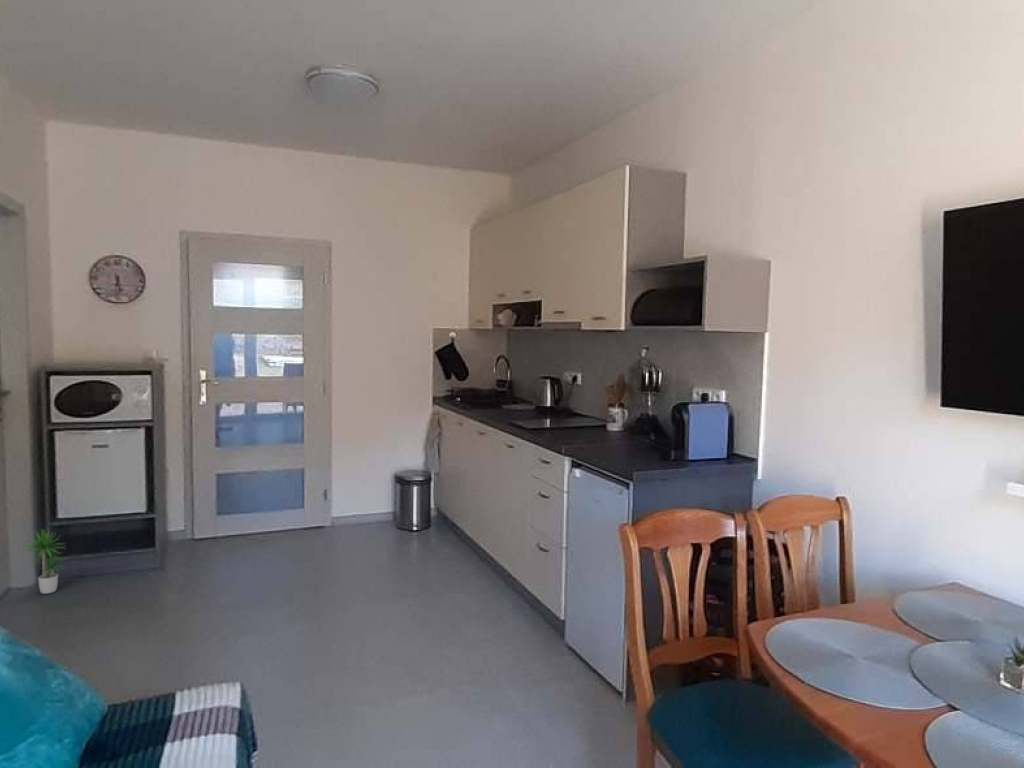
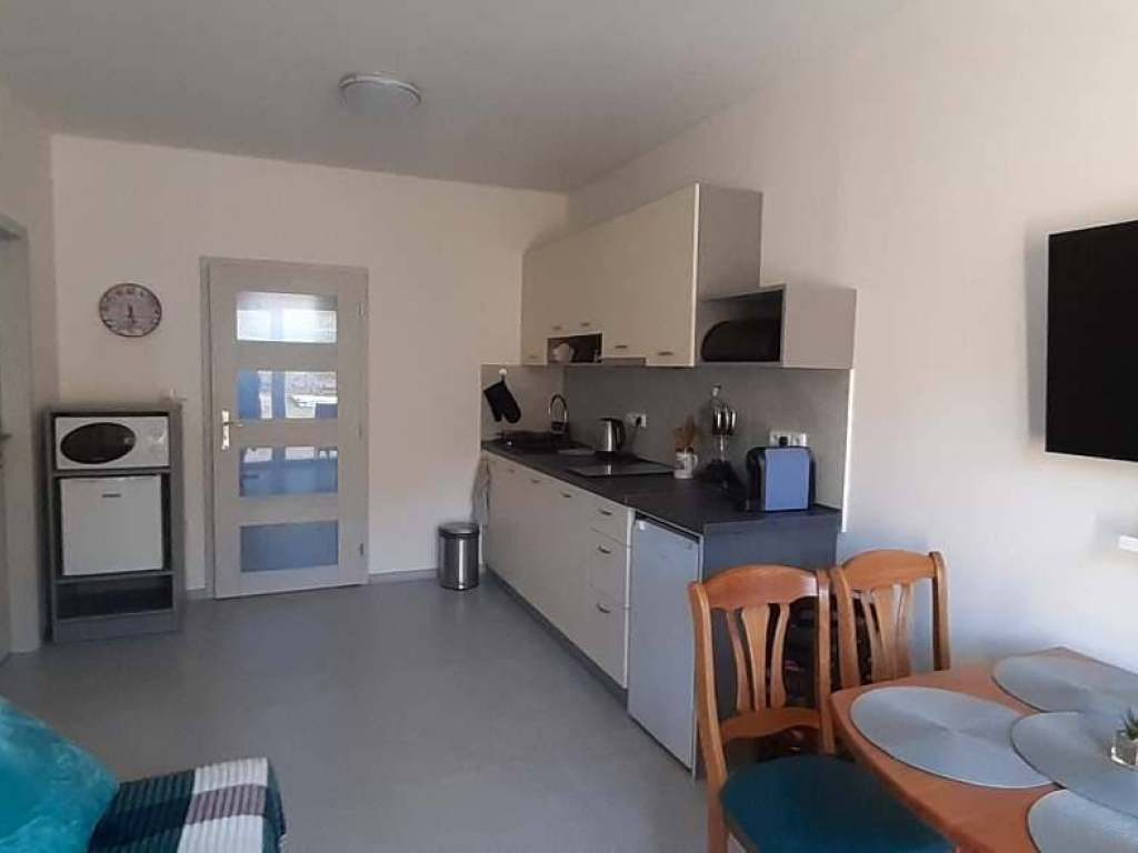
- potted plant (44, 560)
